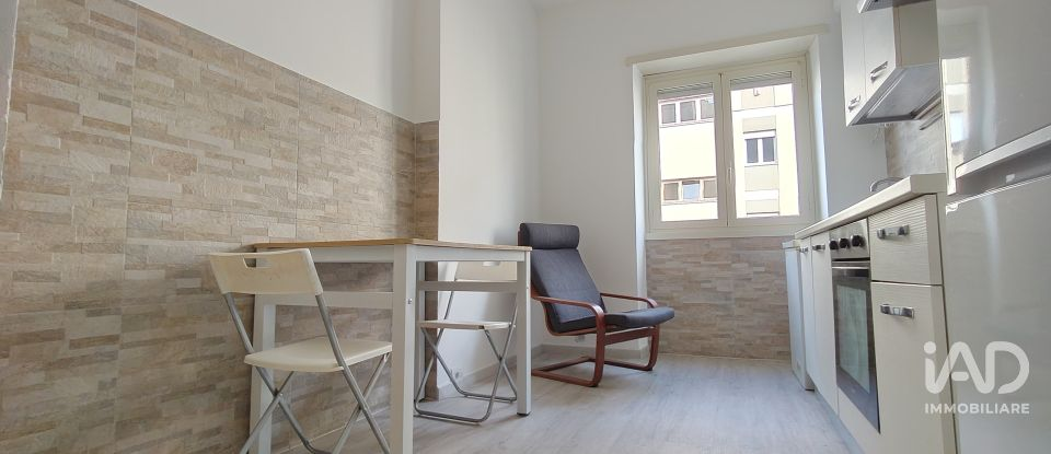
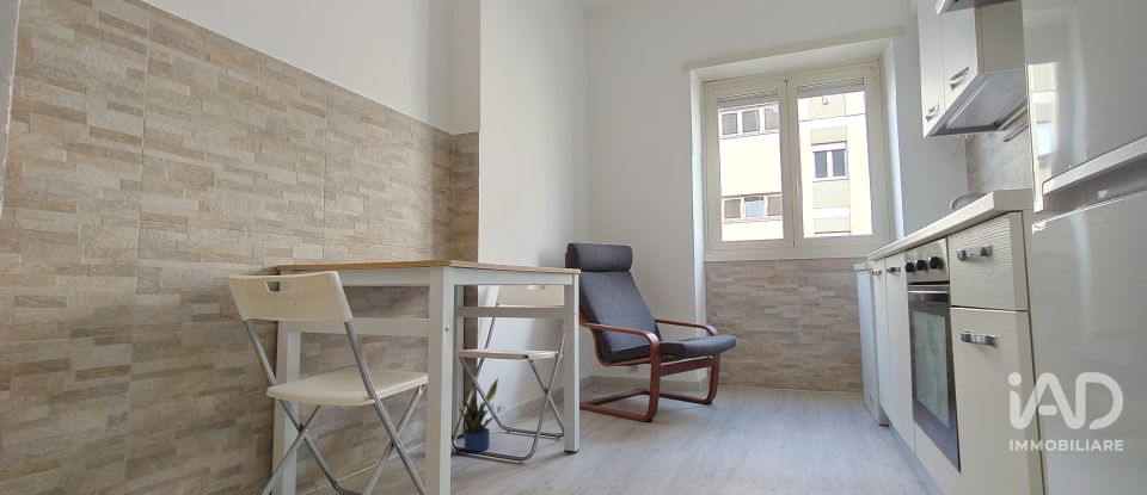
+ potted plant (479, 413)
